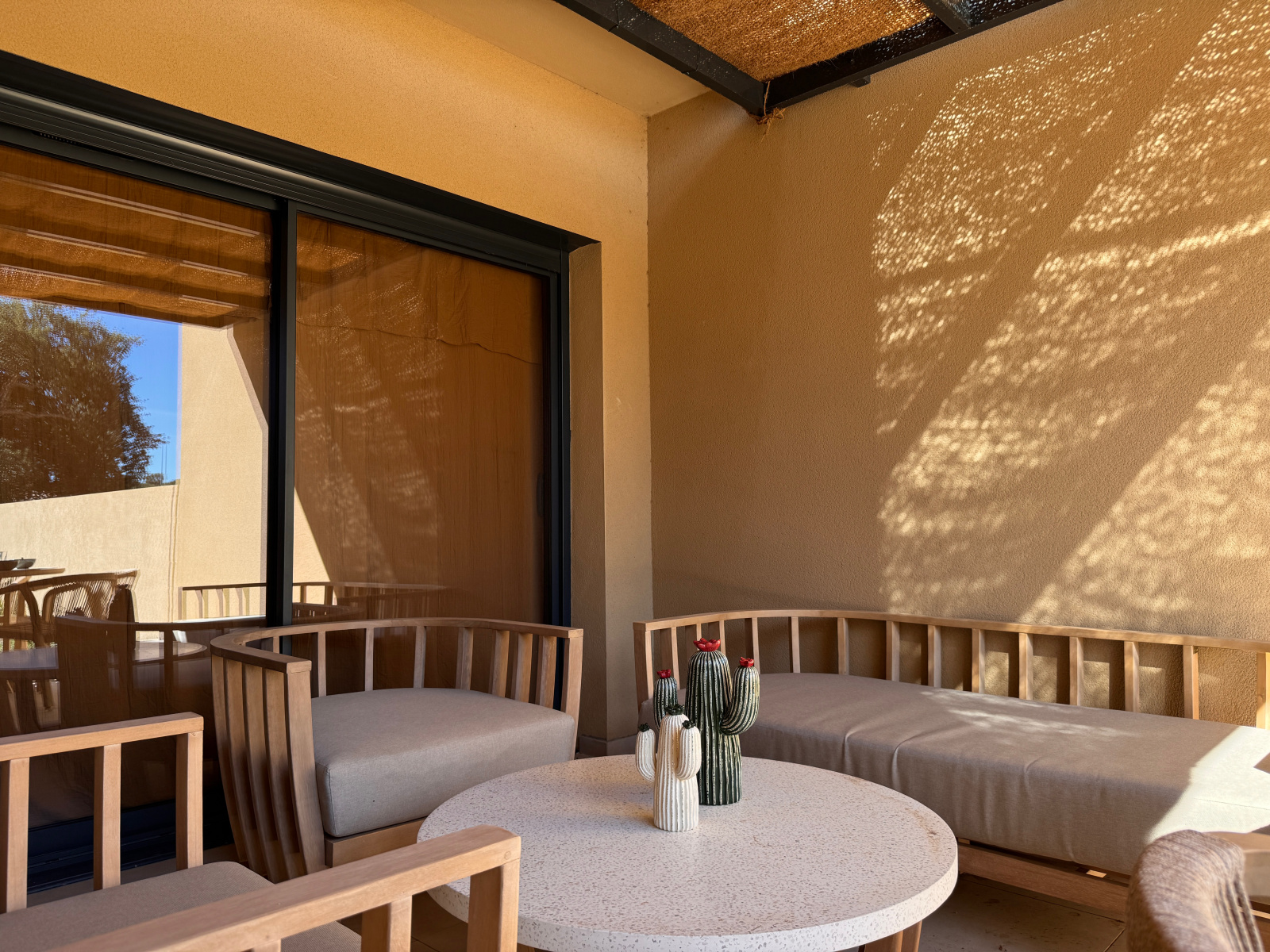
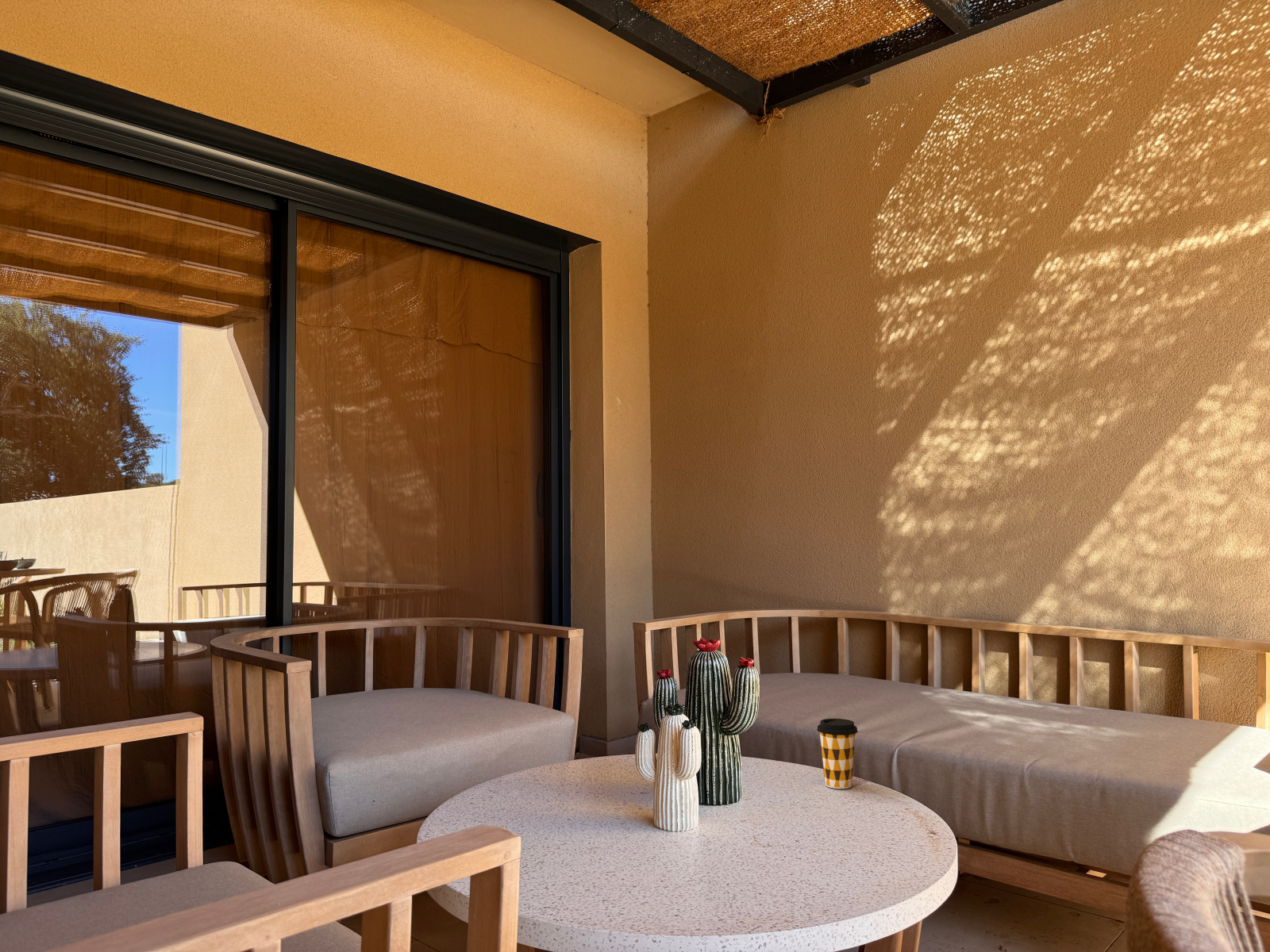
+ coffee cup (837, 753)
